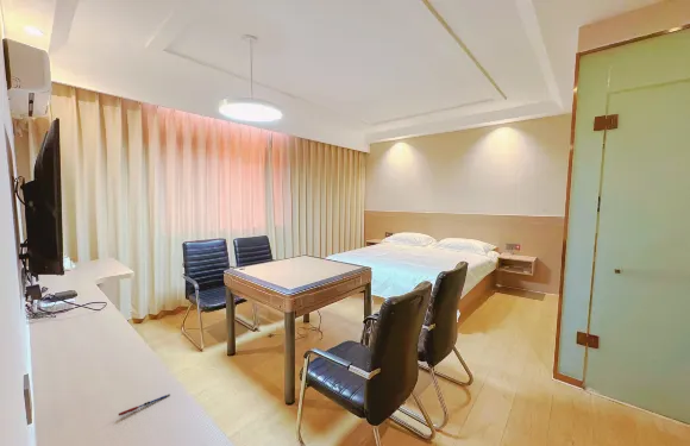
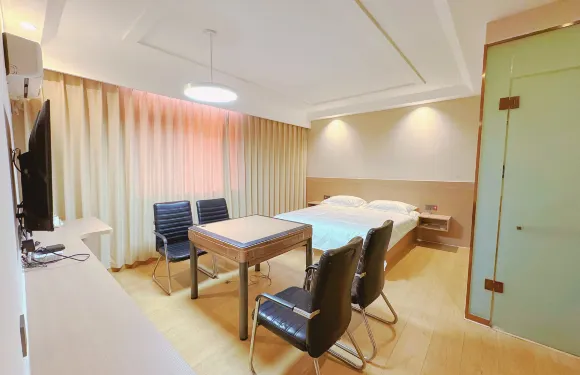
- pen (145, 403)
